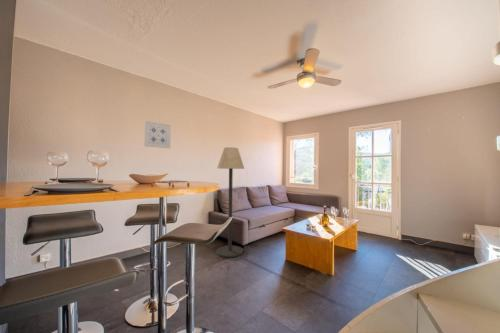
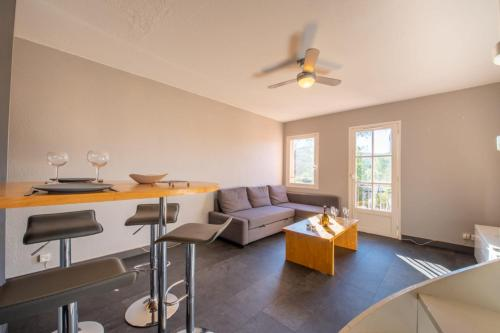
- wall art (158, 135)
- floor lamp (230, 199)
